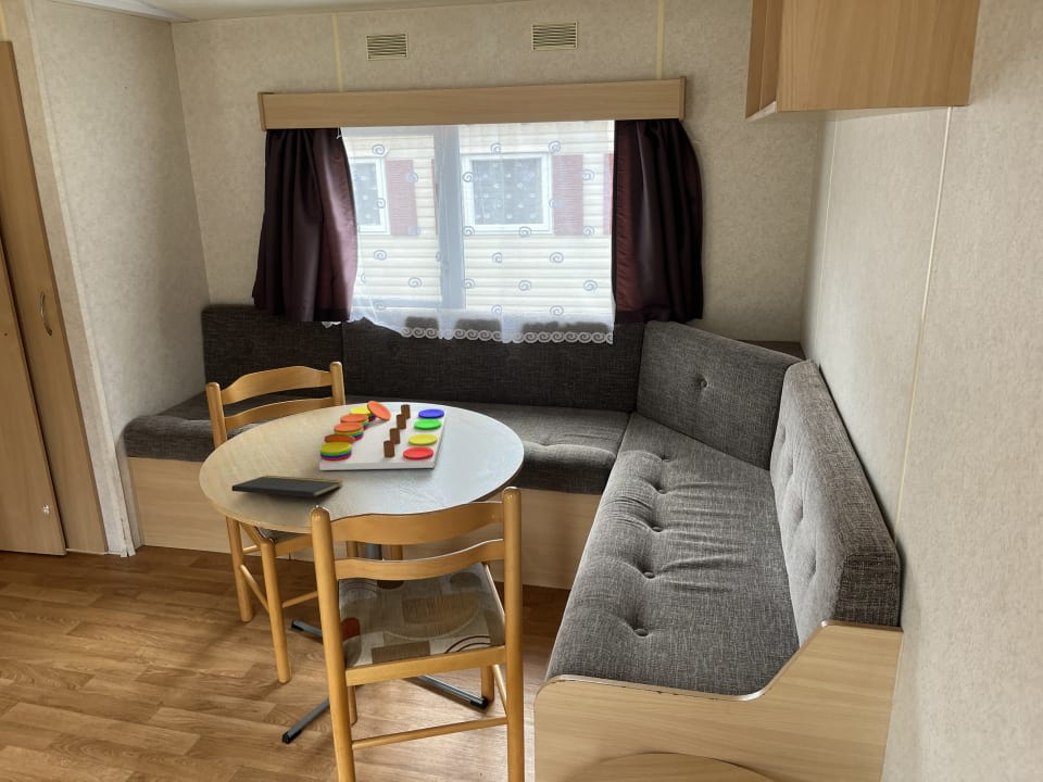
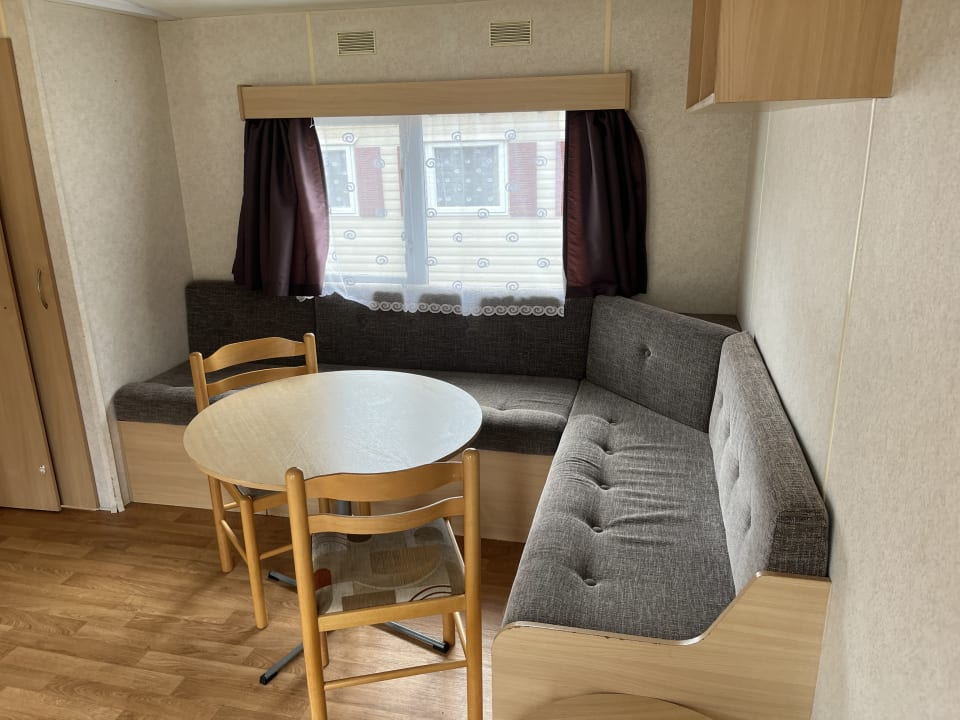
- board game (387, 428)
- notepad (288, 485)
